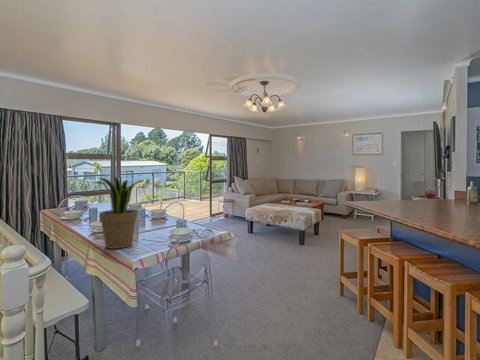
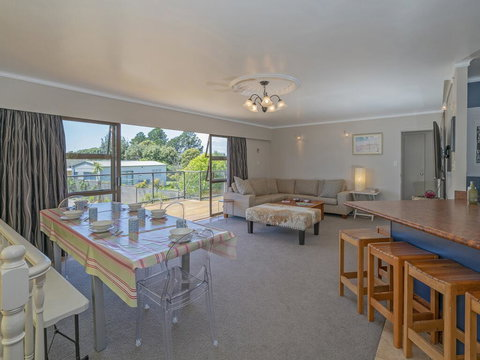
- potted plant (118, 210)
